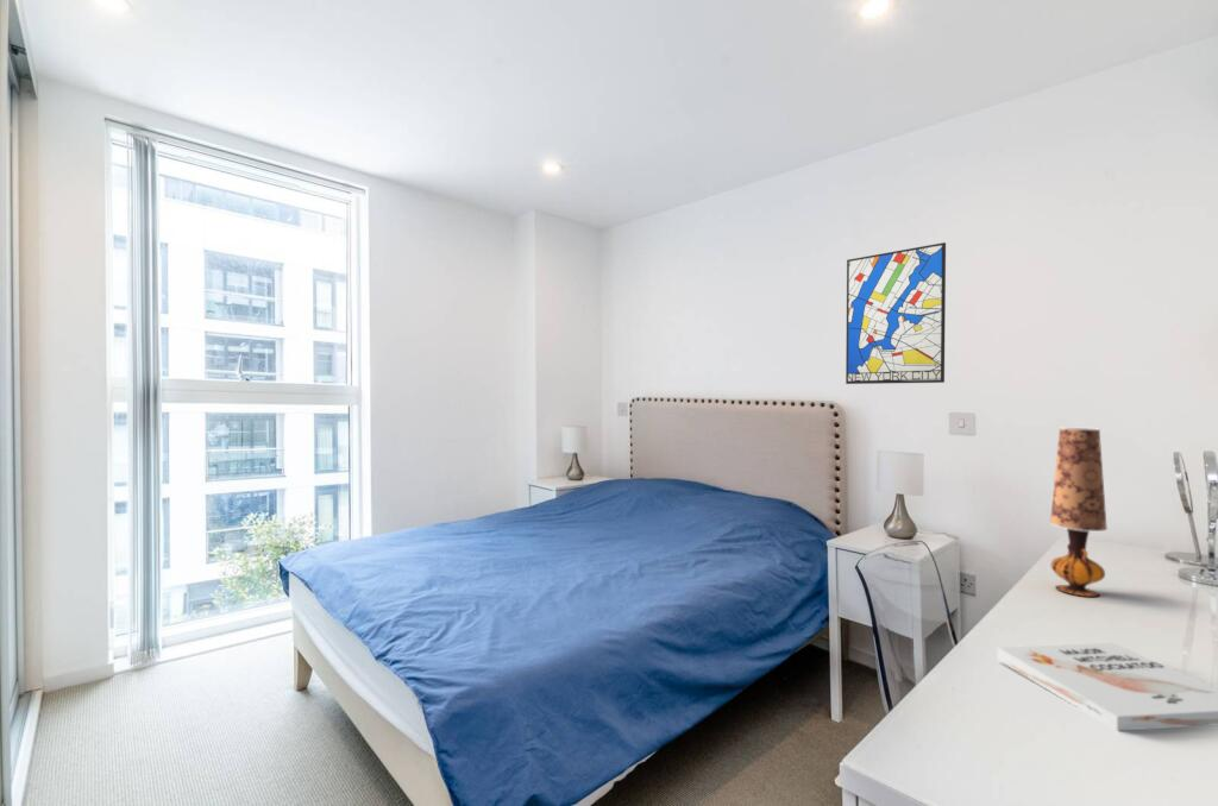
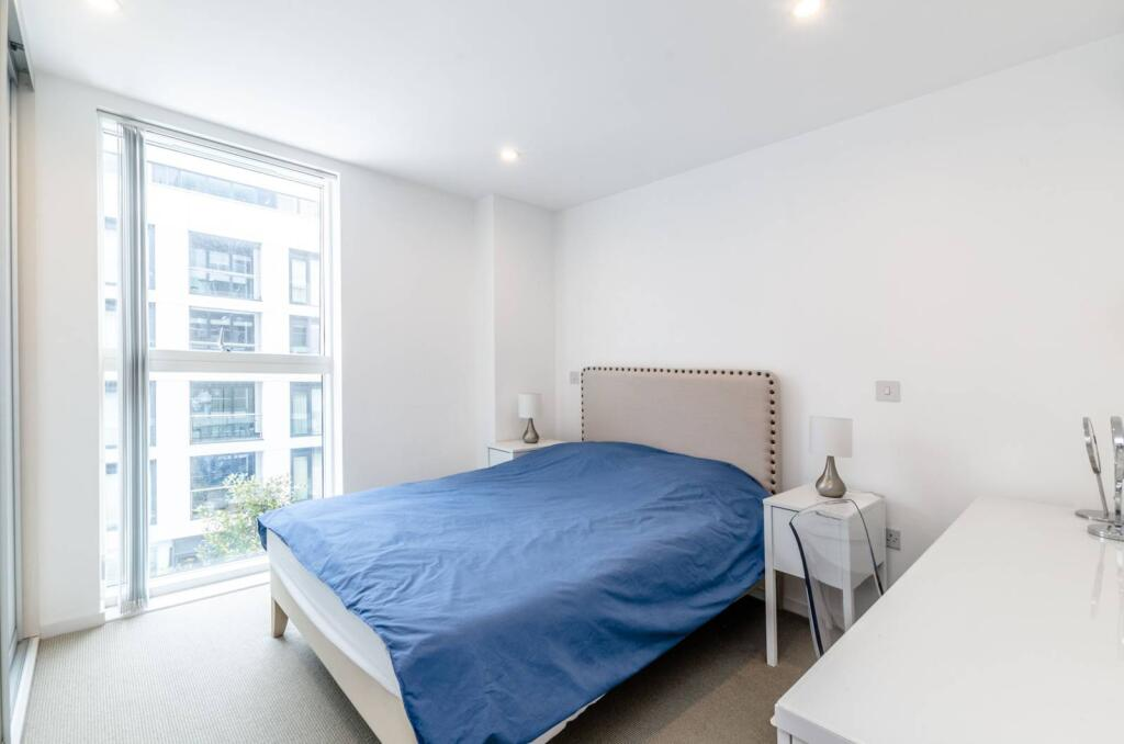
- table lamp (1078, 509)
- wall art (892, 317)
- book (1115, 680)
